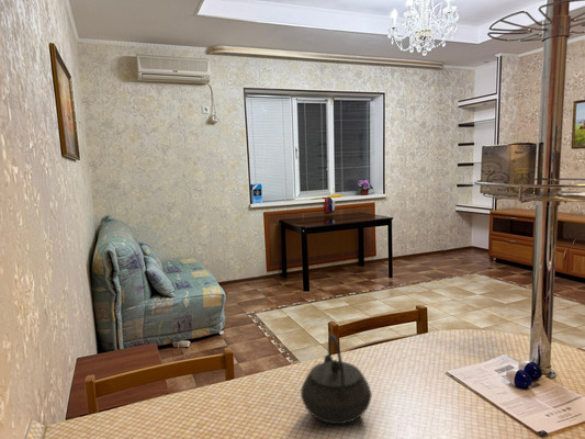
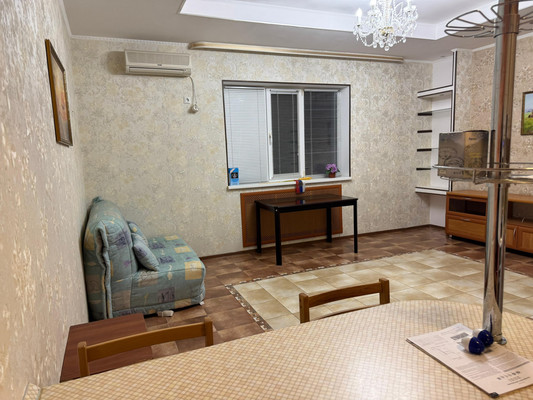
- kettle (334, 372)
